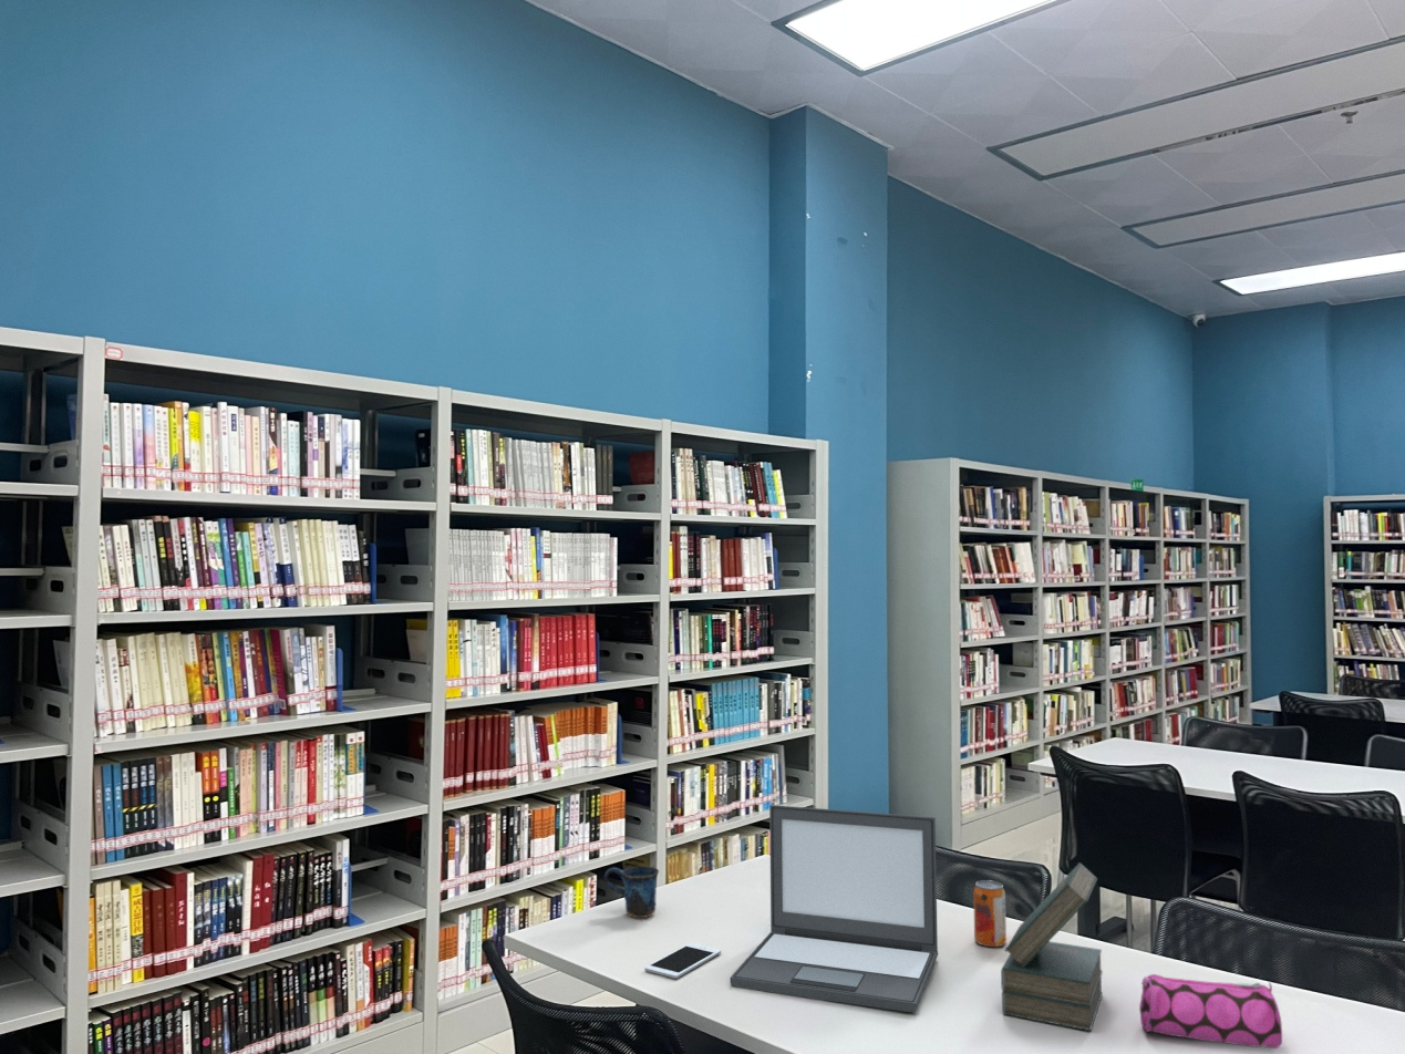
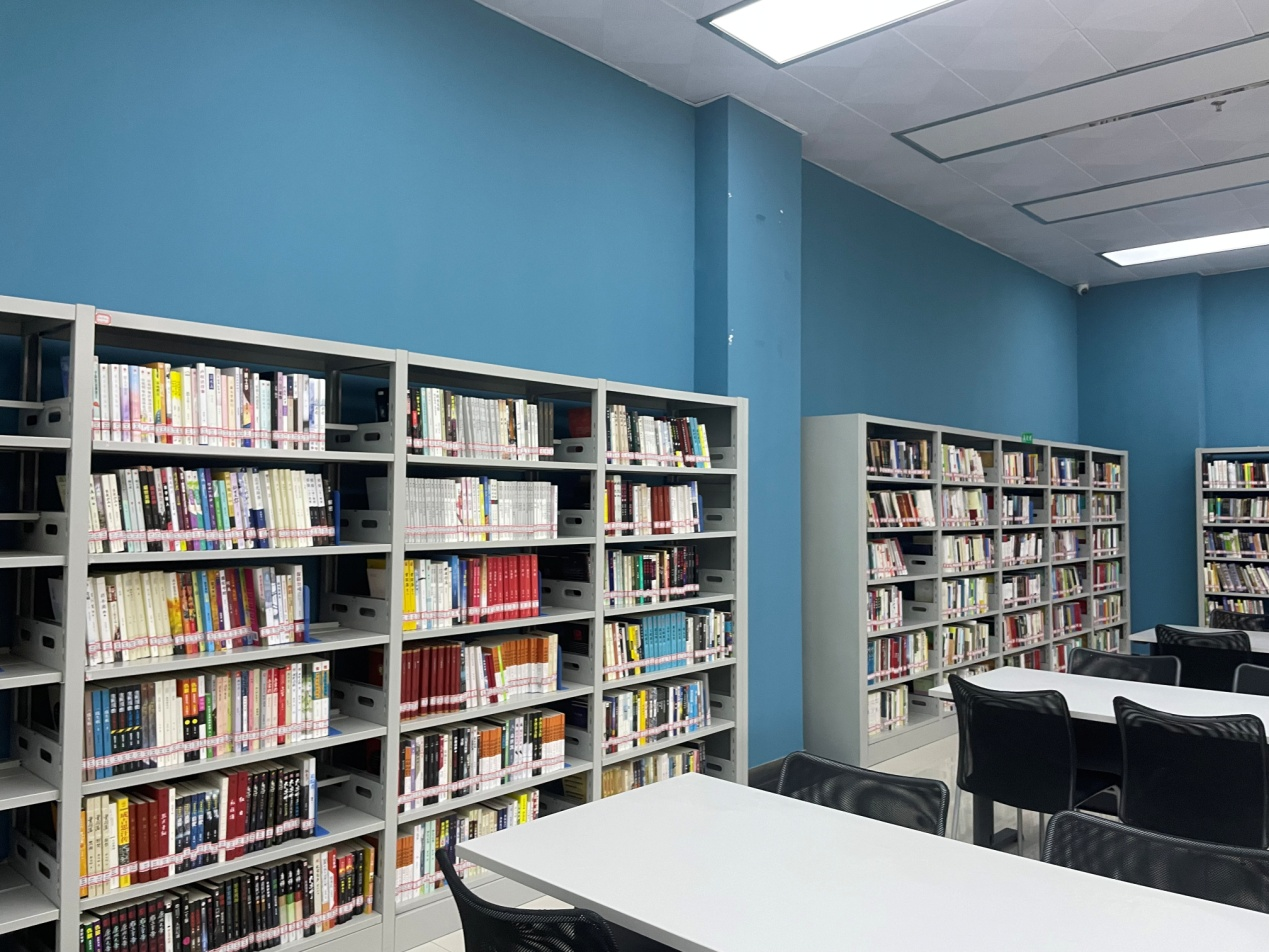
- mug (633, 890)
- cell phone (683, 960)
- book (1052, 937)
- pencil case (1207, 1006)
- laptop (836, 898)
- beverage can (989, 912)
